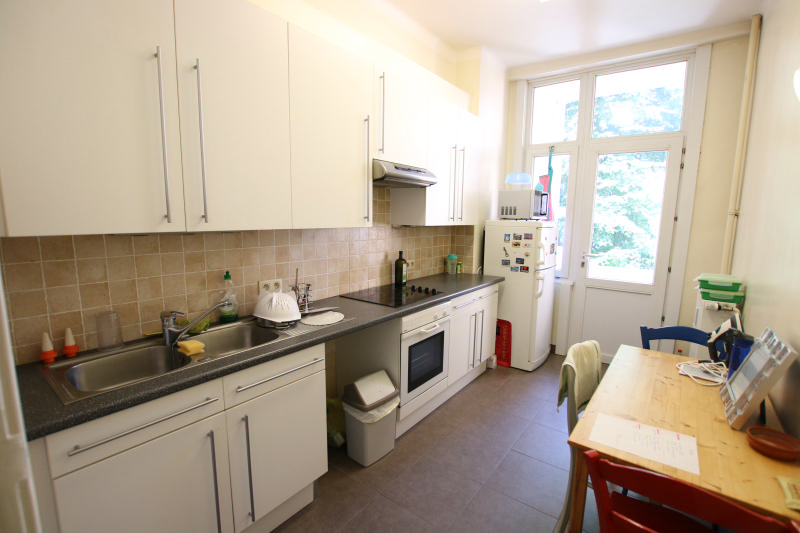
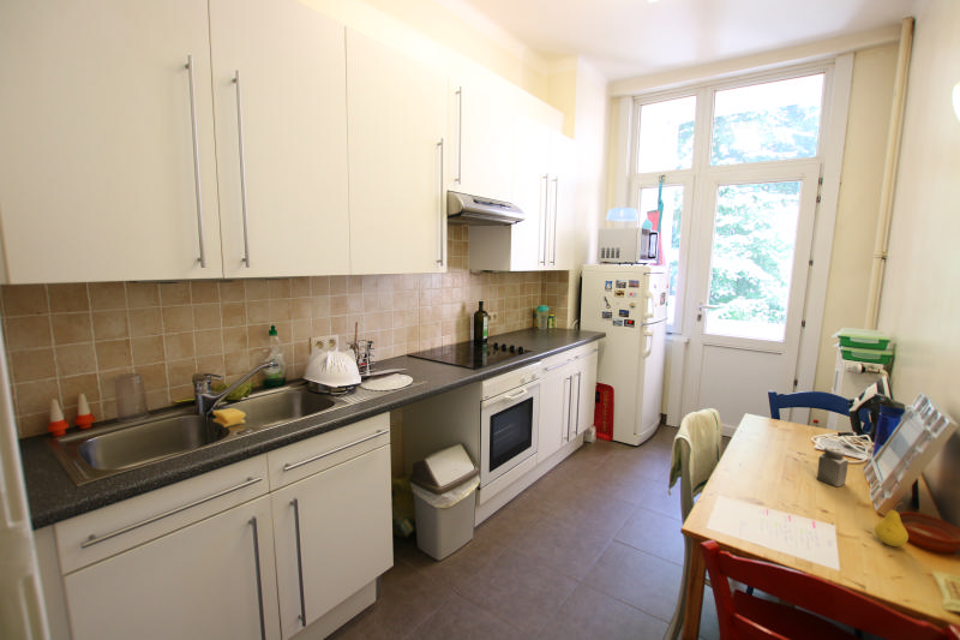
+ salt shaker (833, 465)
+ fruit (892, 522)
